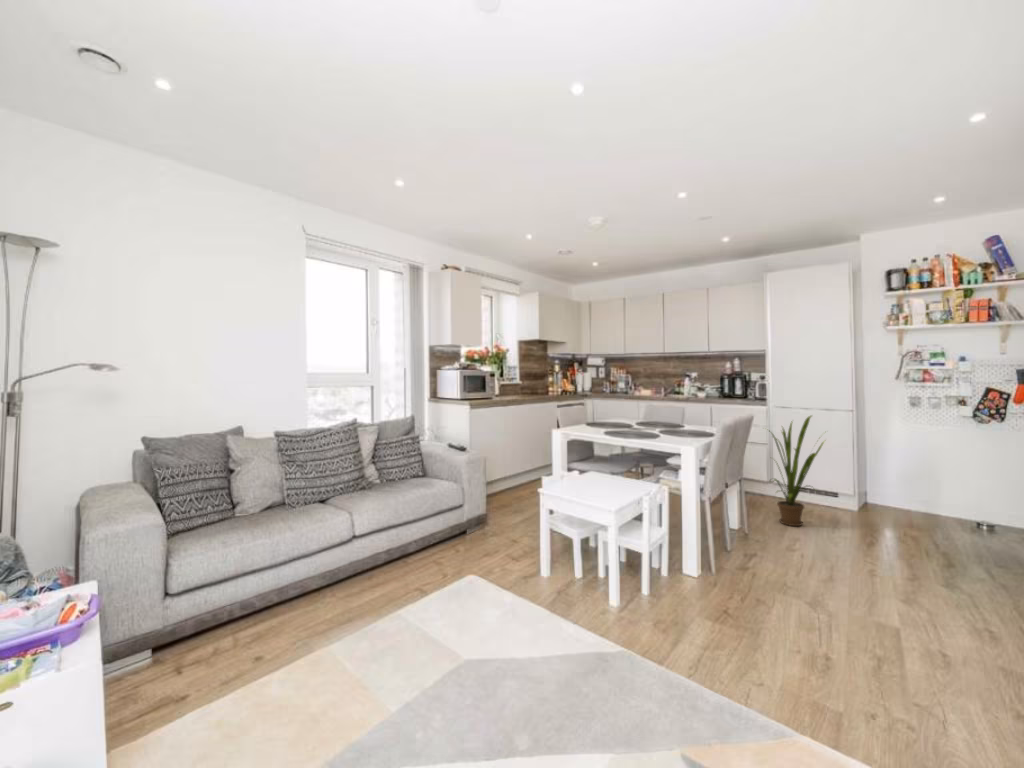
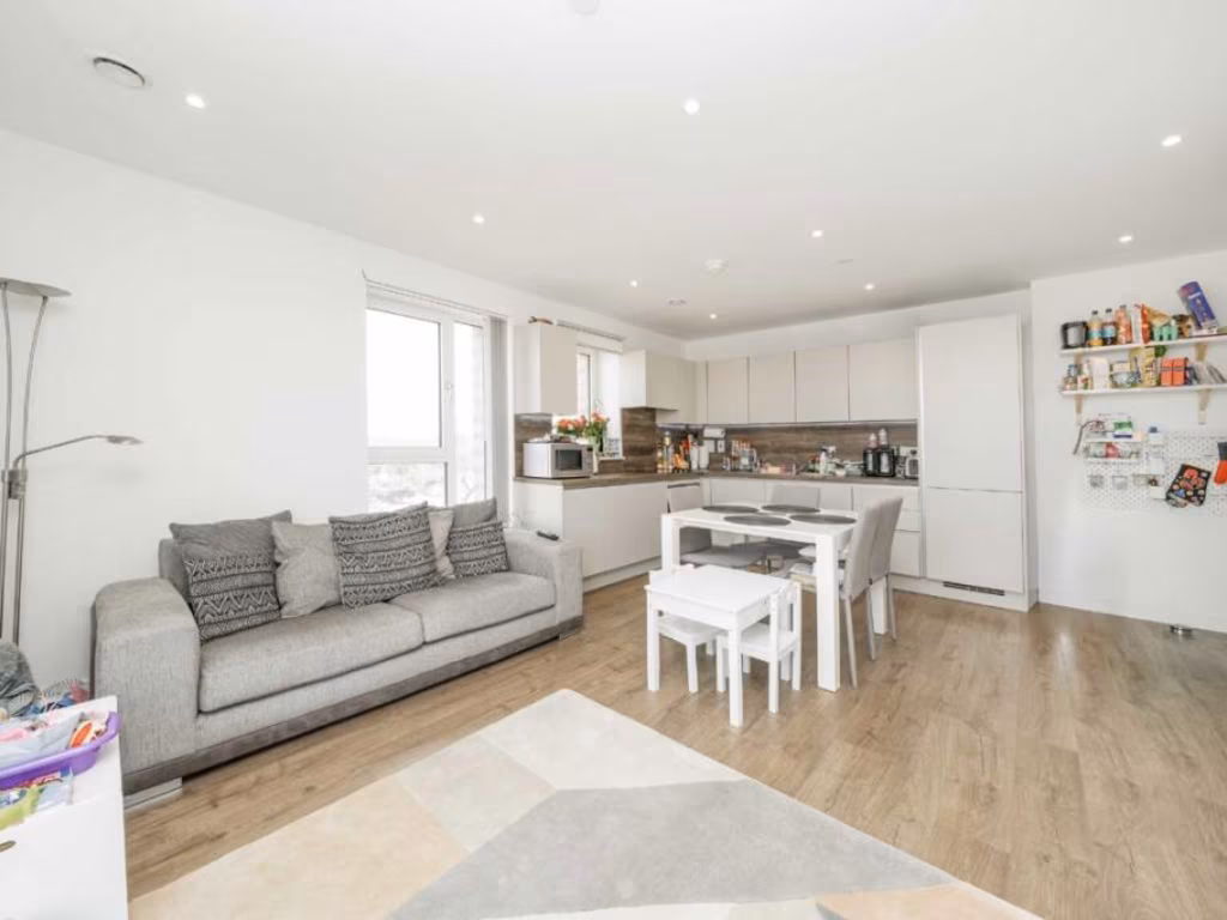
- house plant (790, 469)
